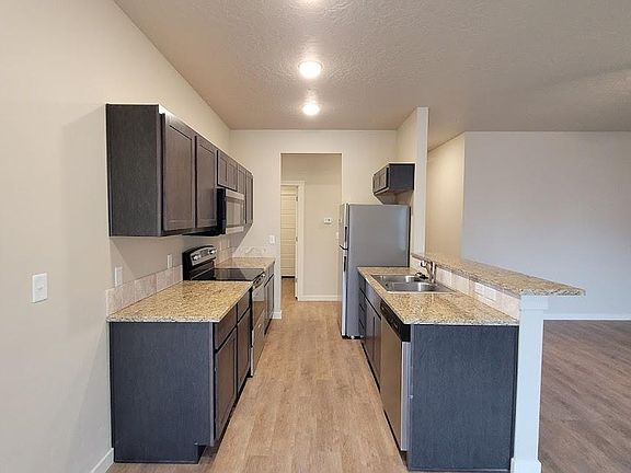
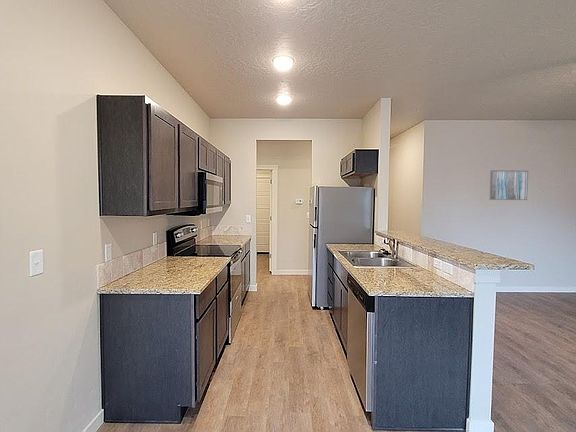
+ wall art (508, 185)
